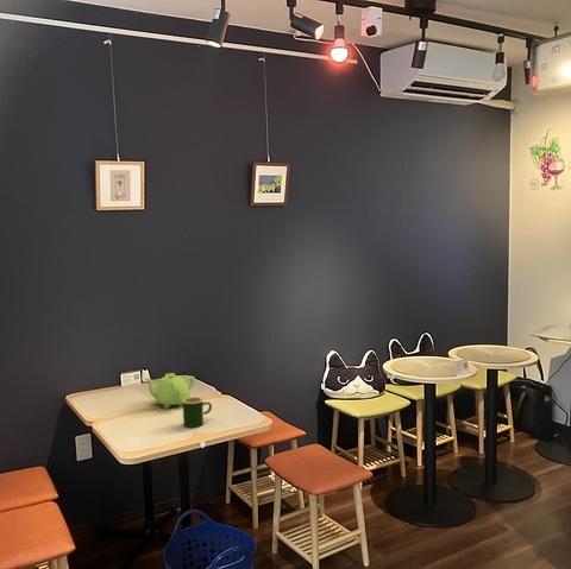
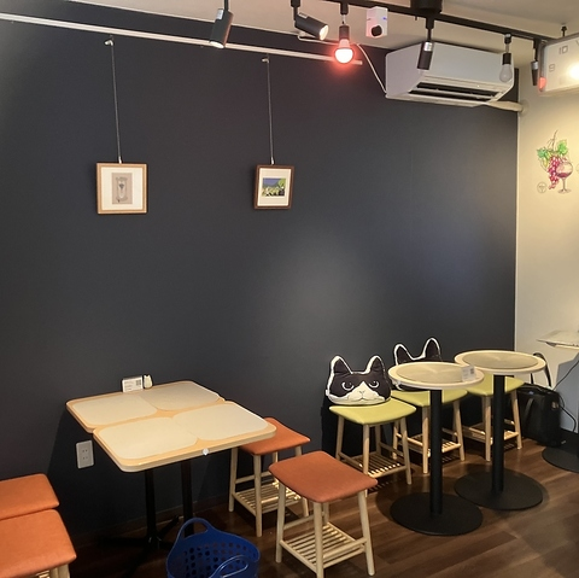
- teapot (170, 388)
- mug (197, 411)
